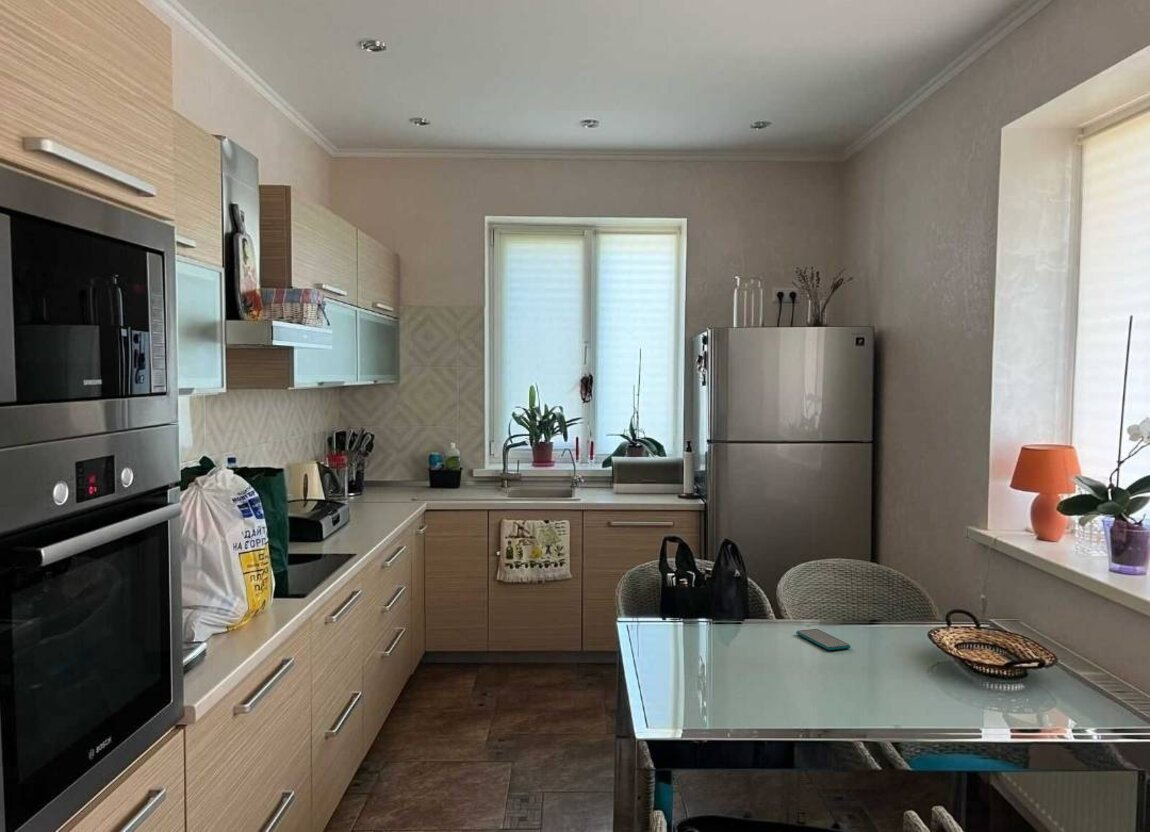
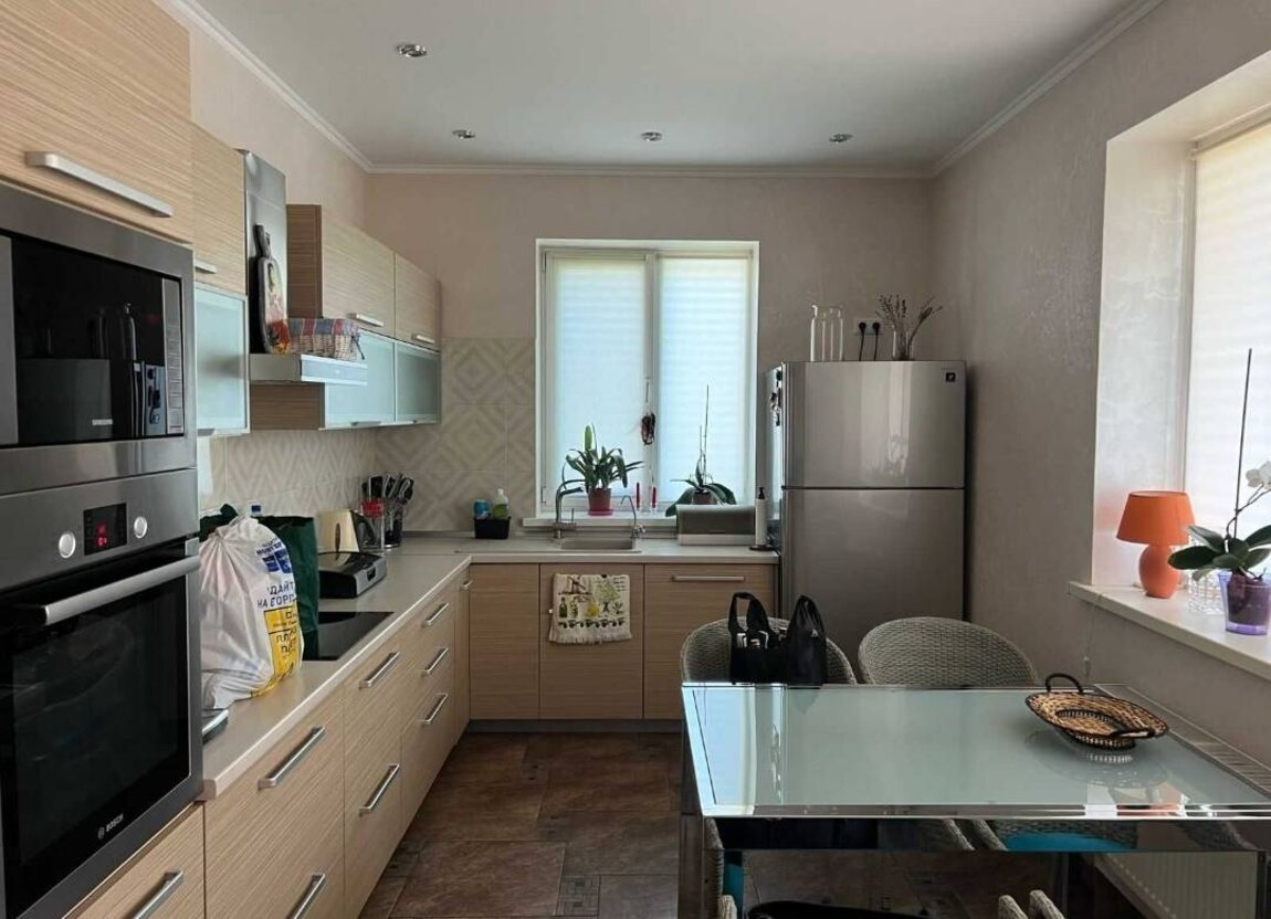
- smartphone (822, 639)
